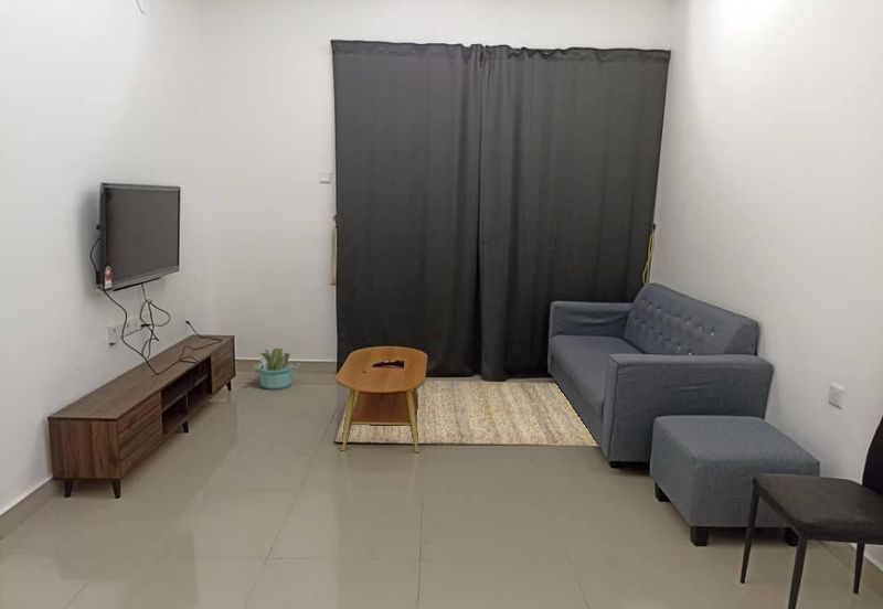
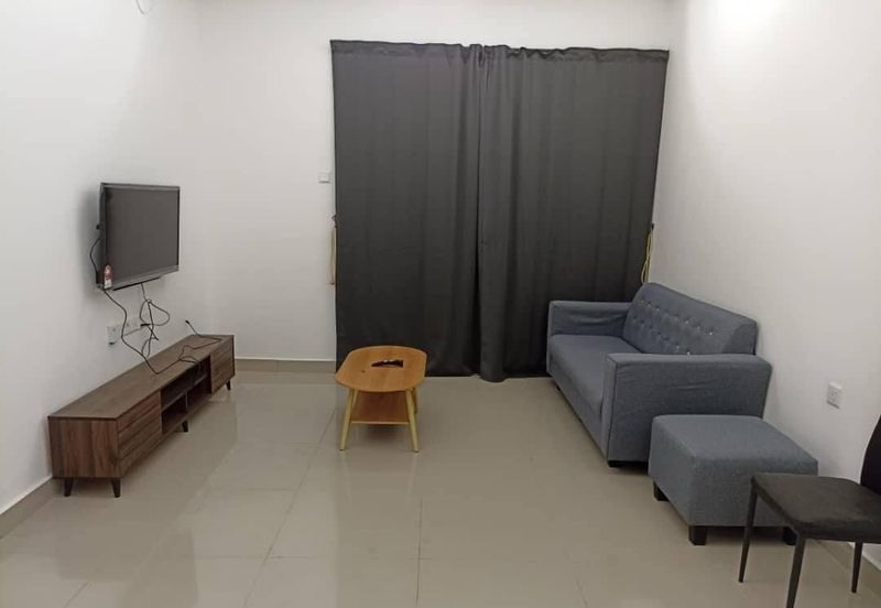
- decorative plant (277, 367)
- rug (474, 408)
